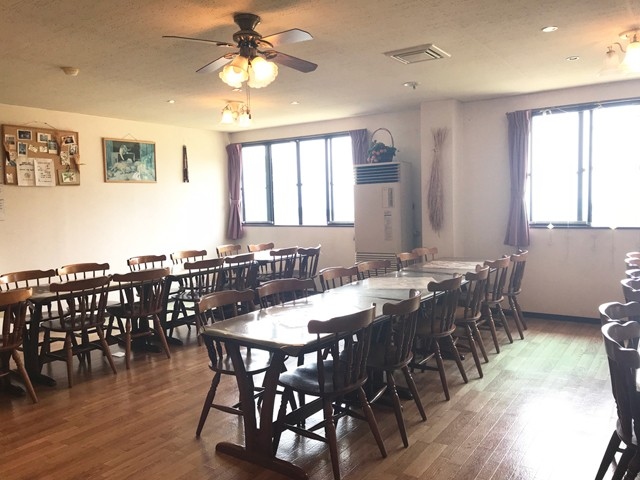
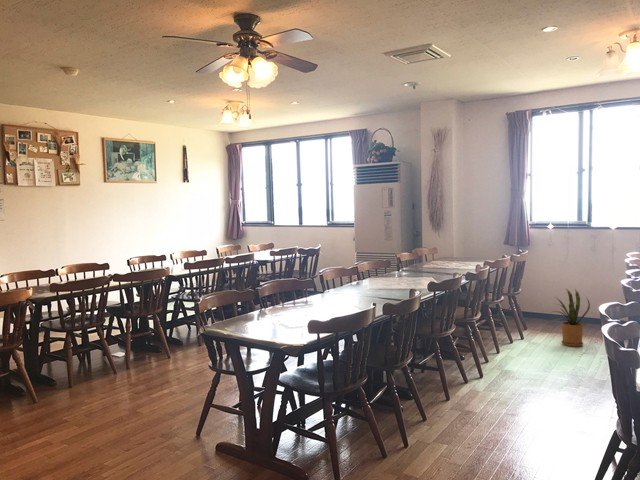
+ house plant (568, 317)
